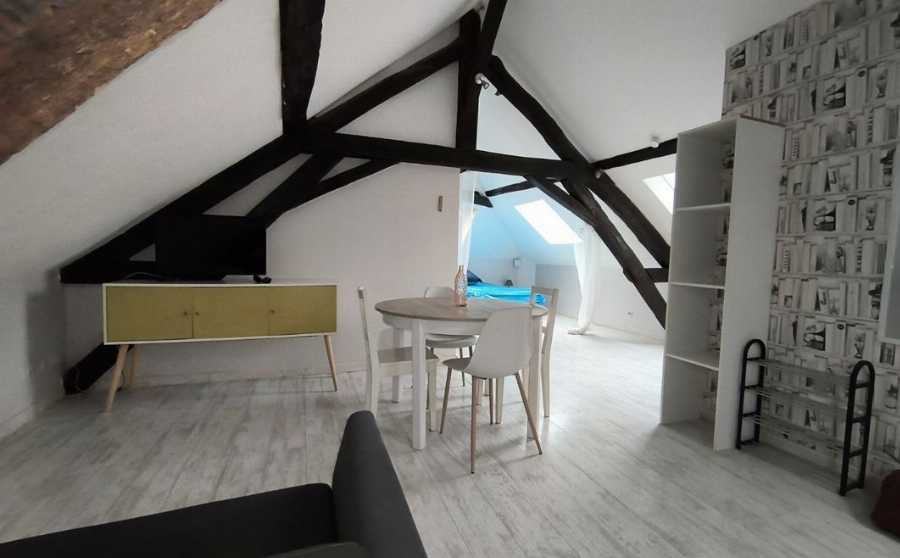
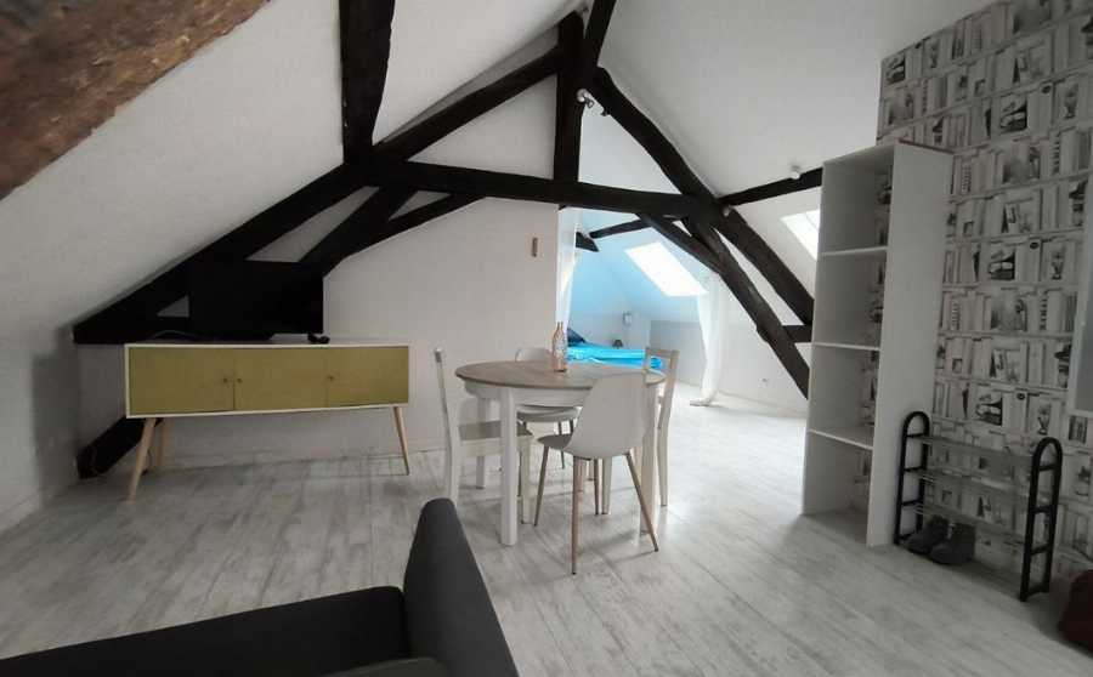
+ boots (941, 533)
